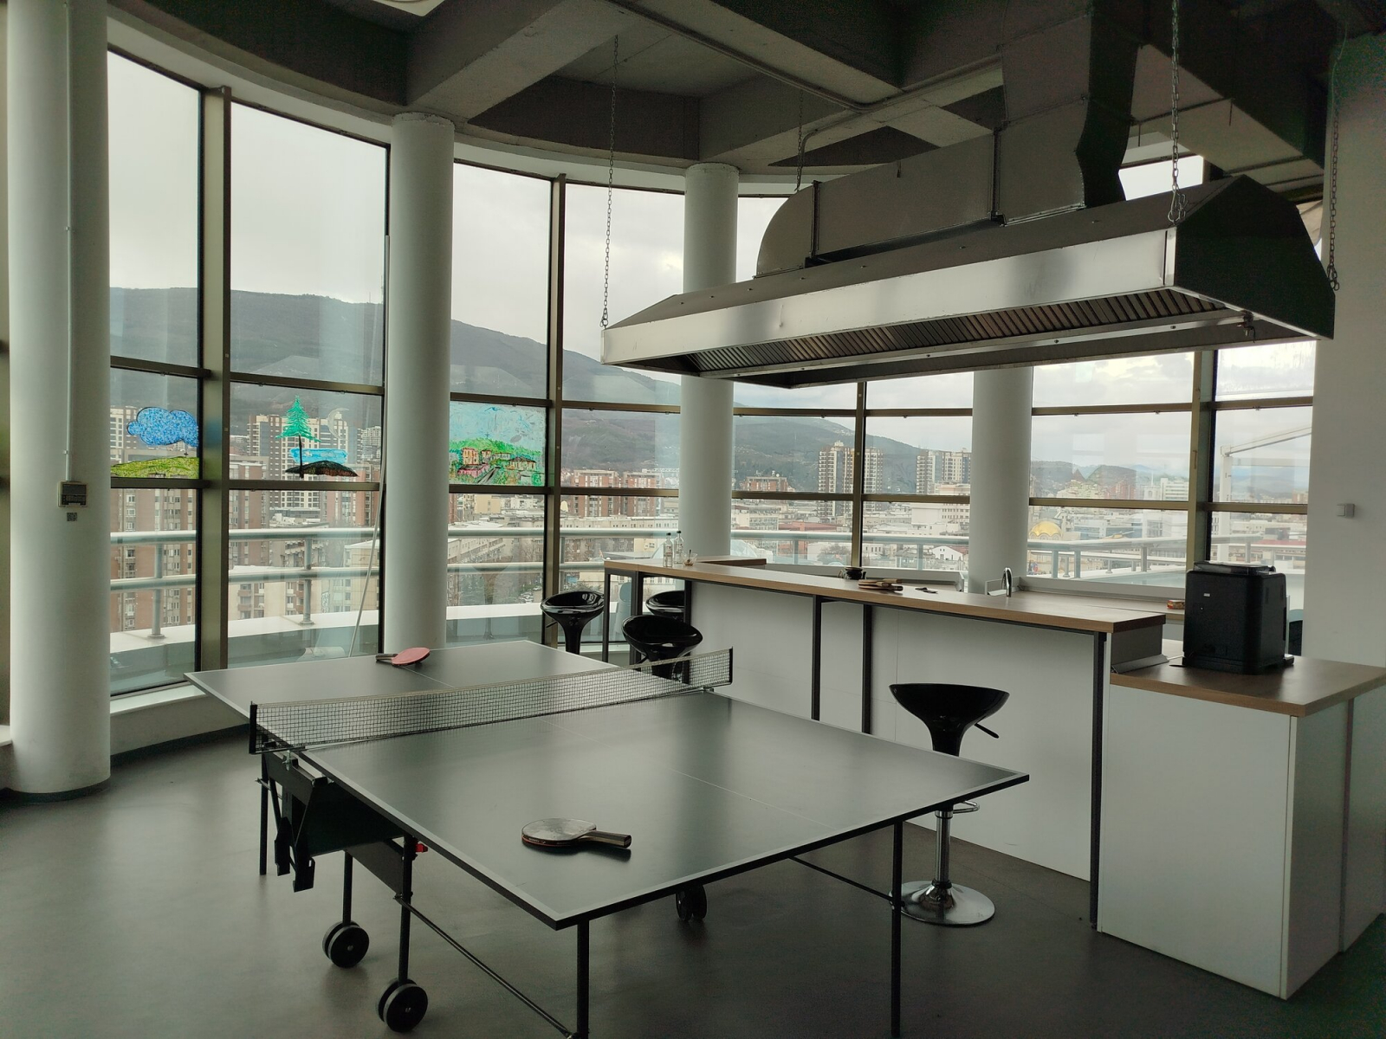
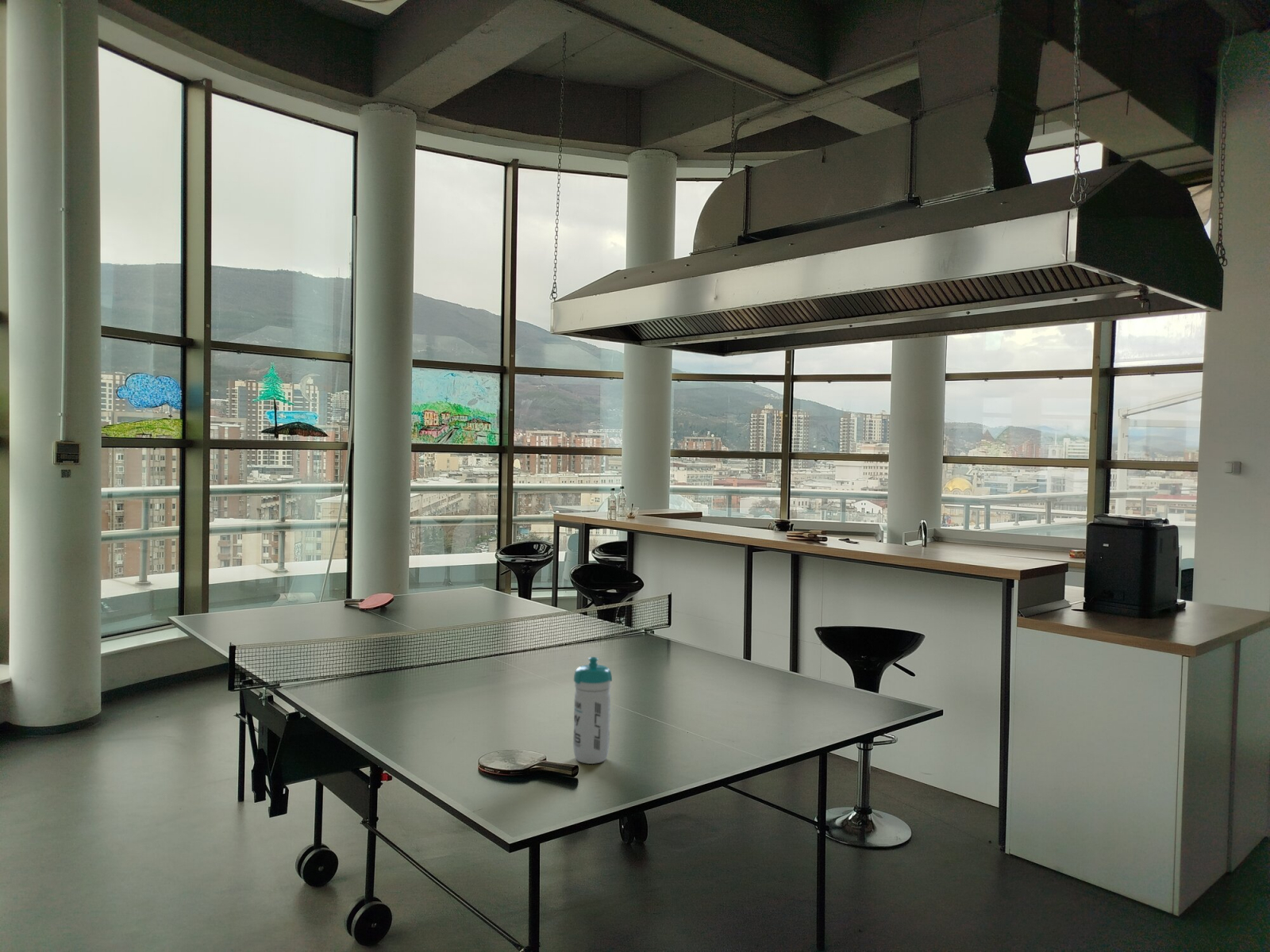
+ water bottle (592, 708)
